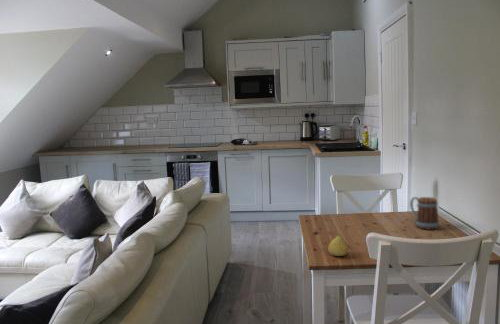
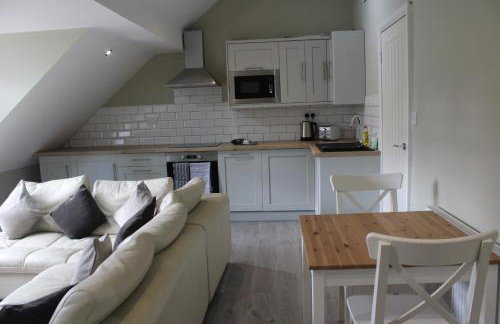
- fruit (338, 243)
- mug (423, 212)
